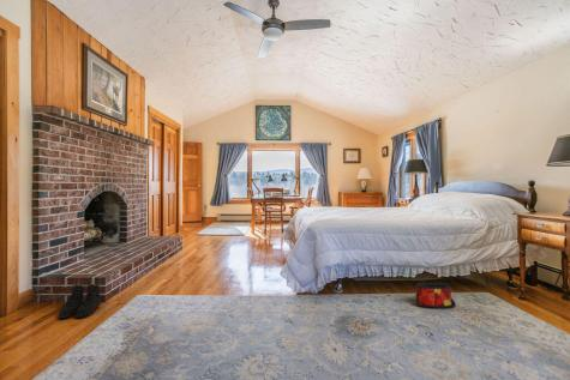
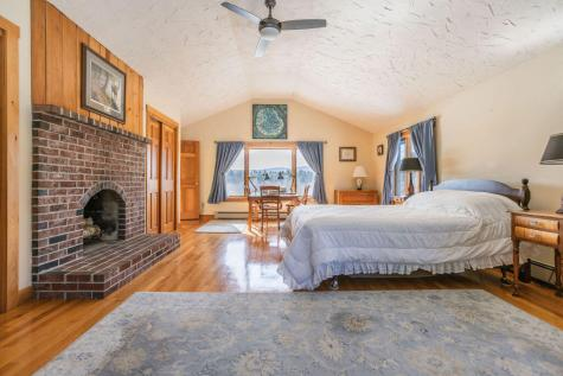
- bag (434, 294)
- boots (80, 298)
